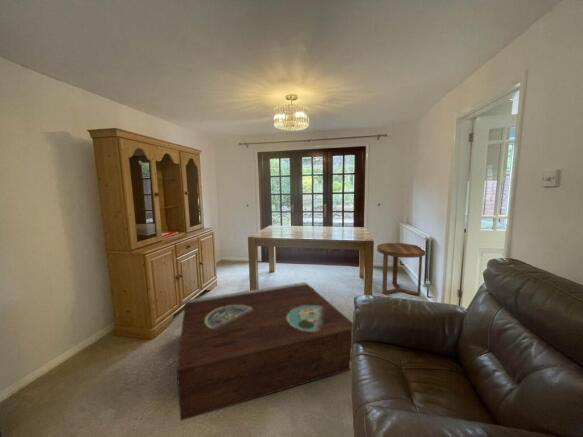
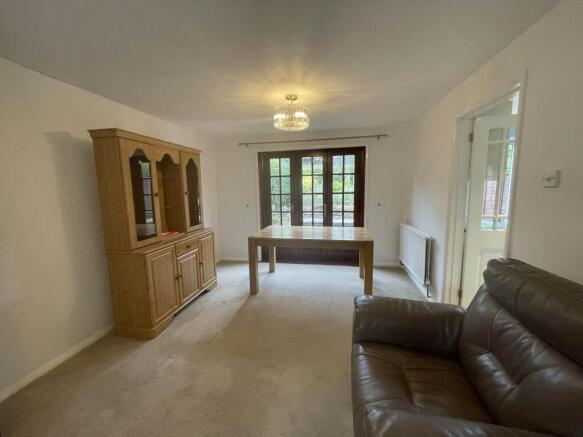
- side table (397, 267)
- stereo (261, 329)
